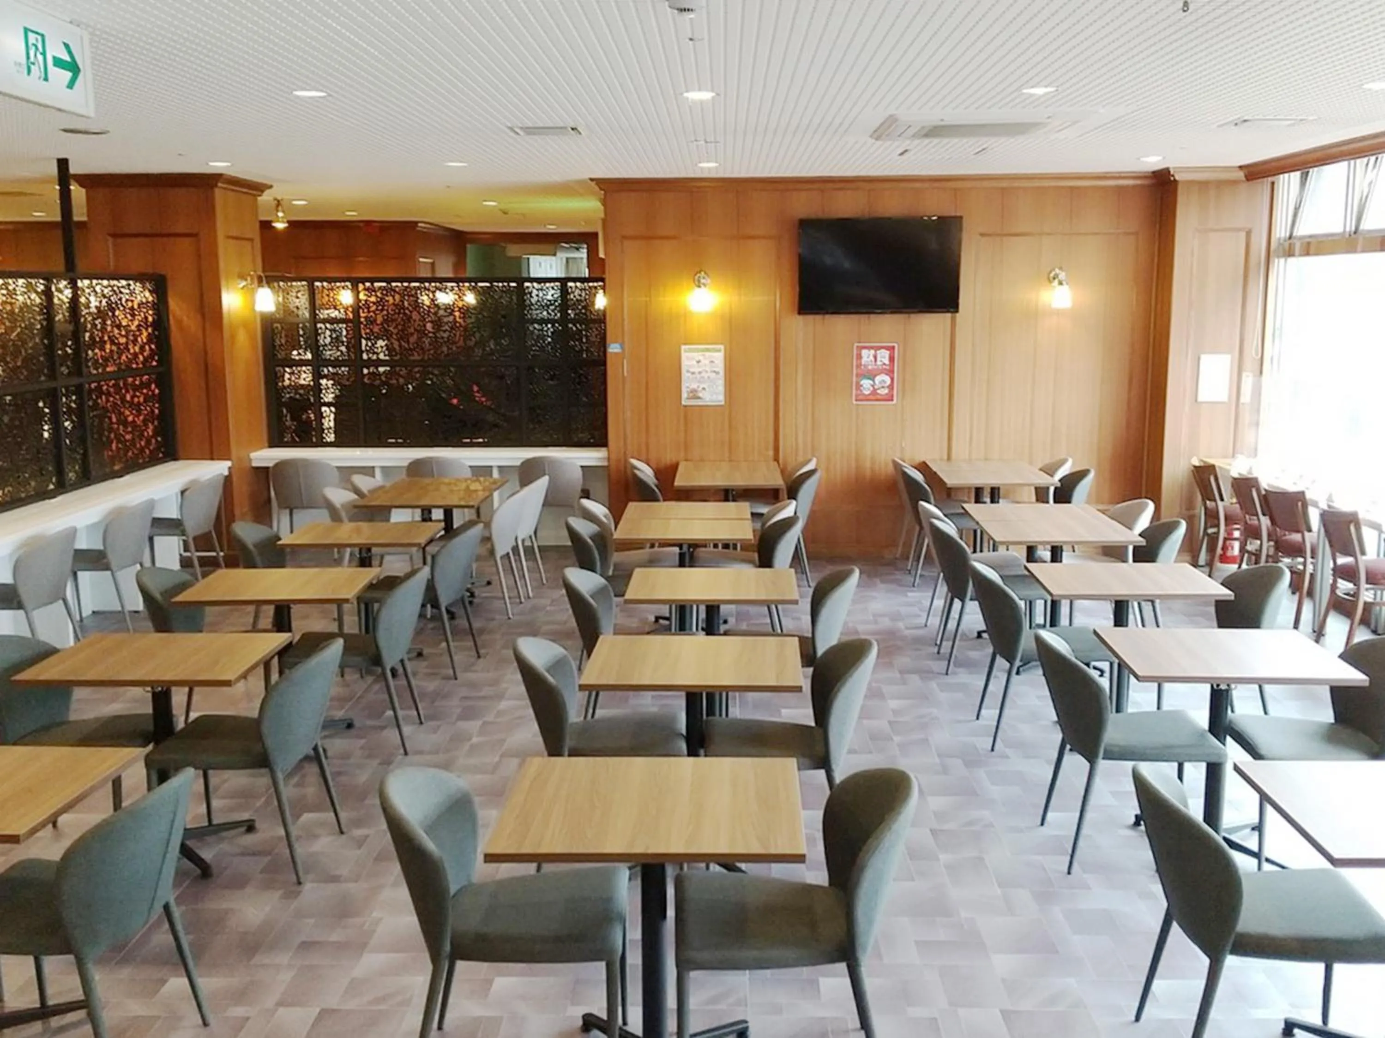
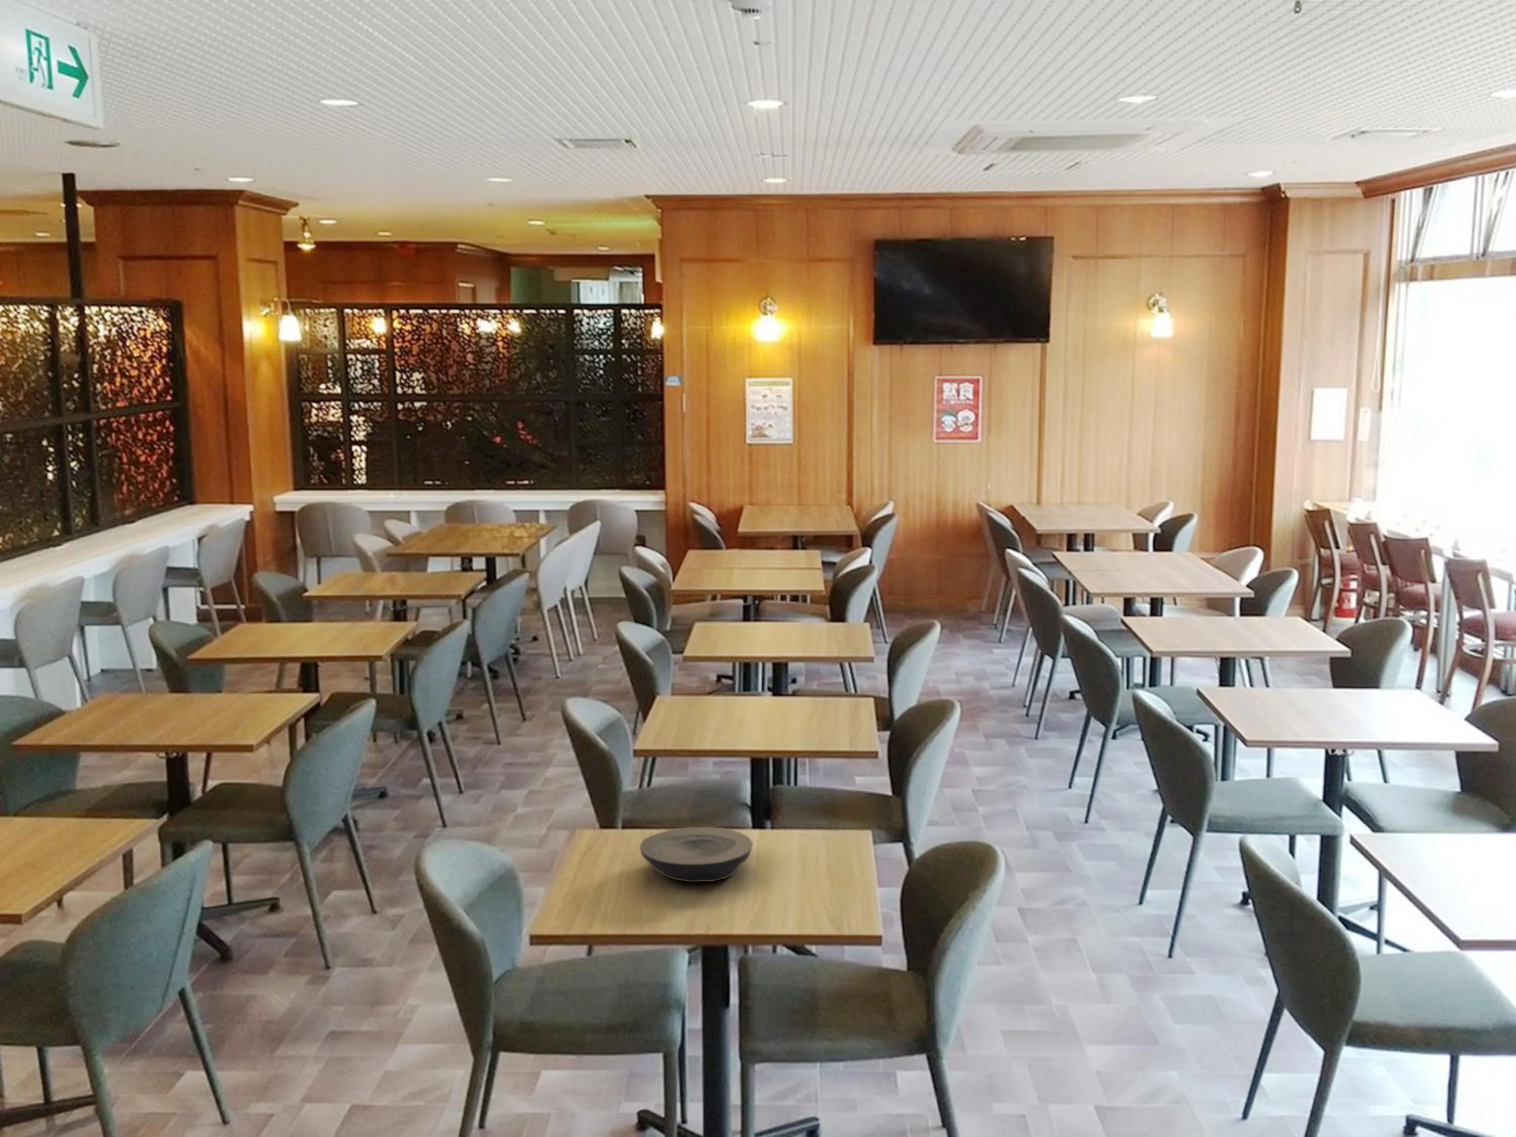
+ plate (696, 856)
